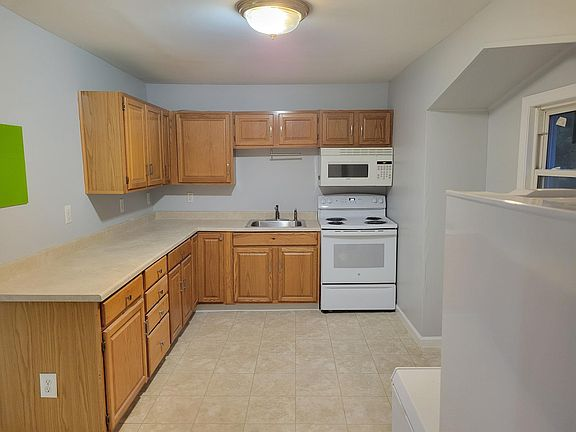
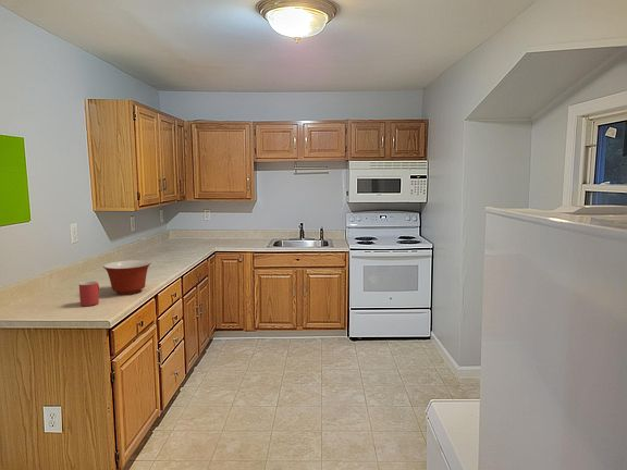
+ mixing bowl (127, 277)
+ mug (90, 293)
